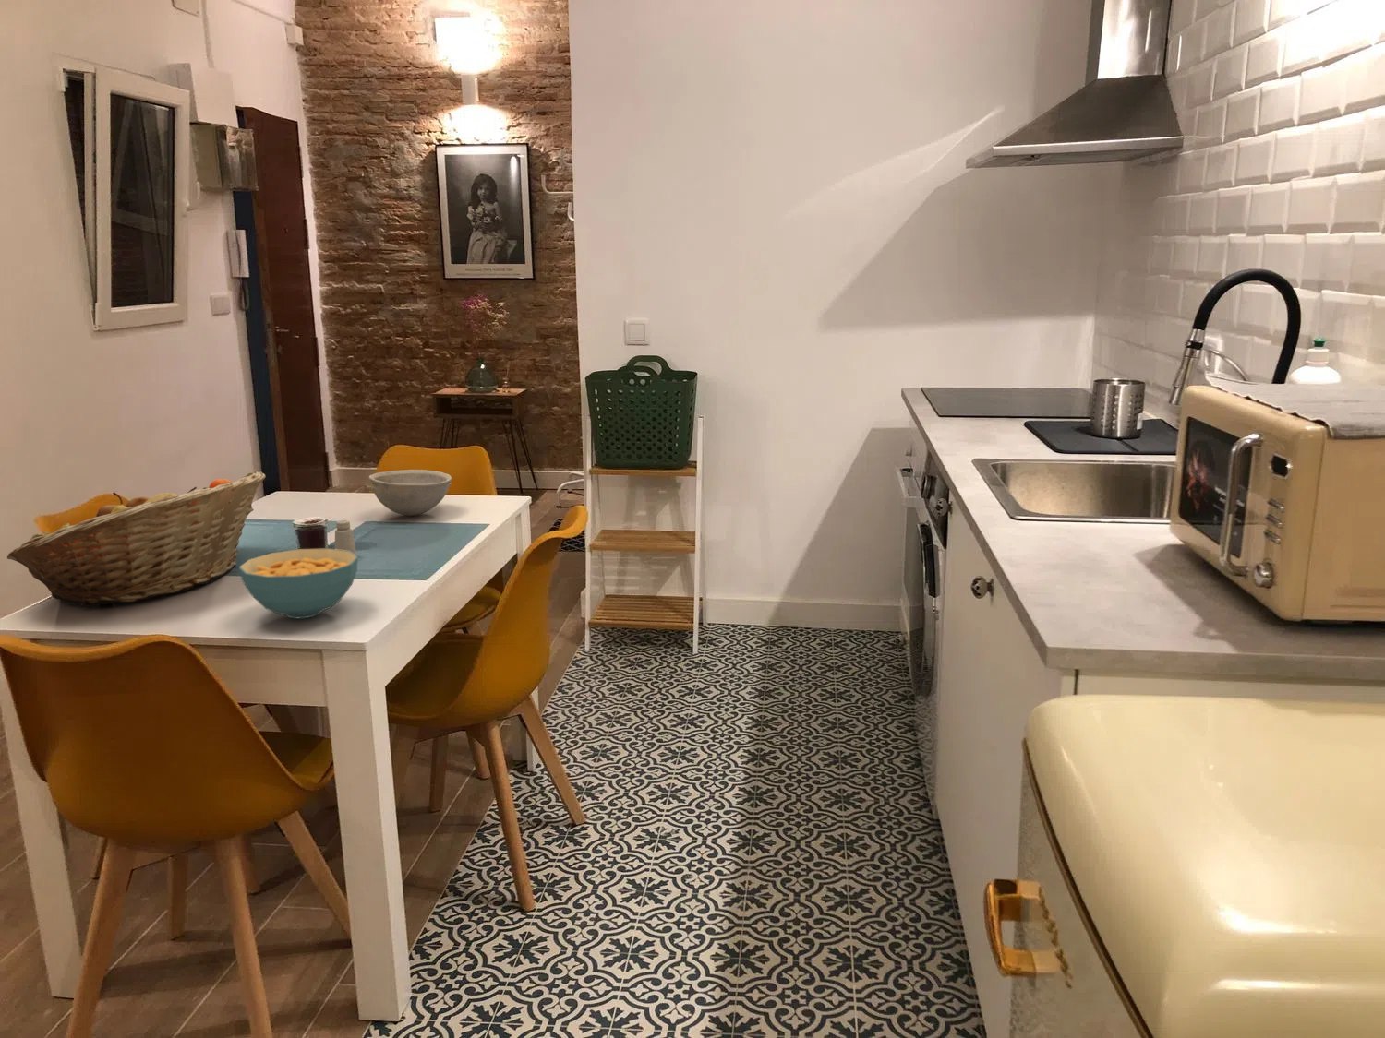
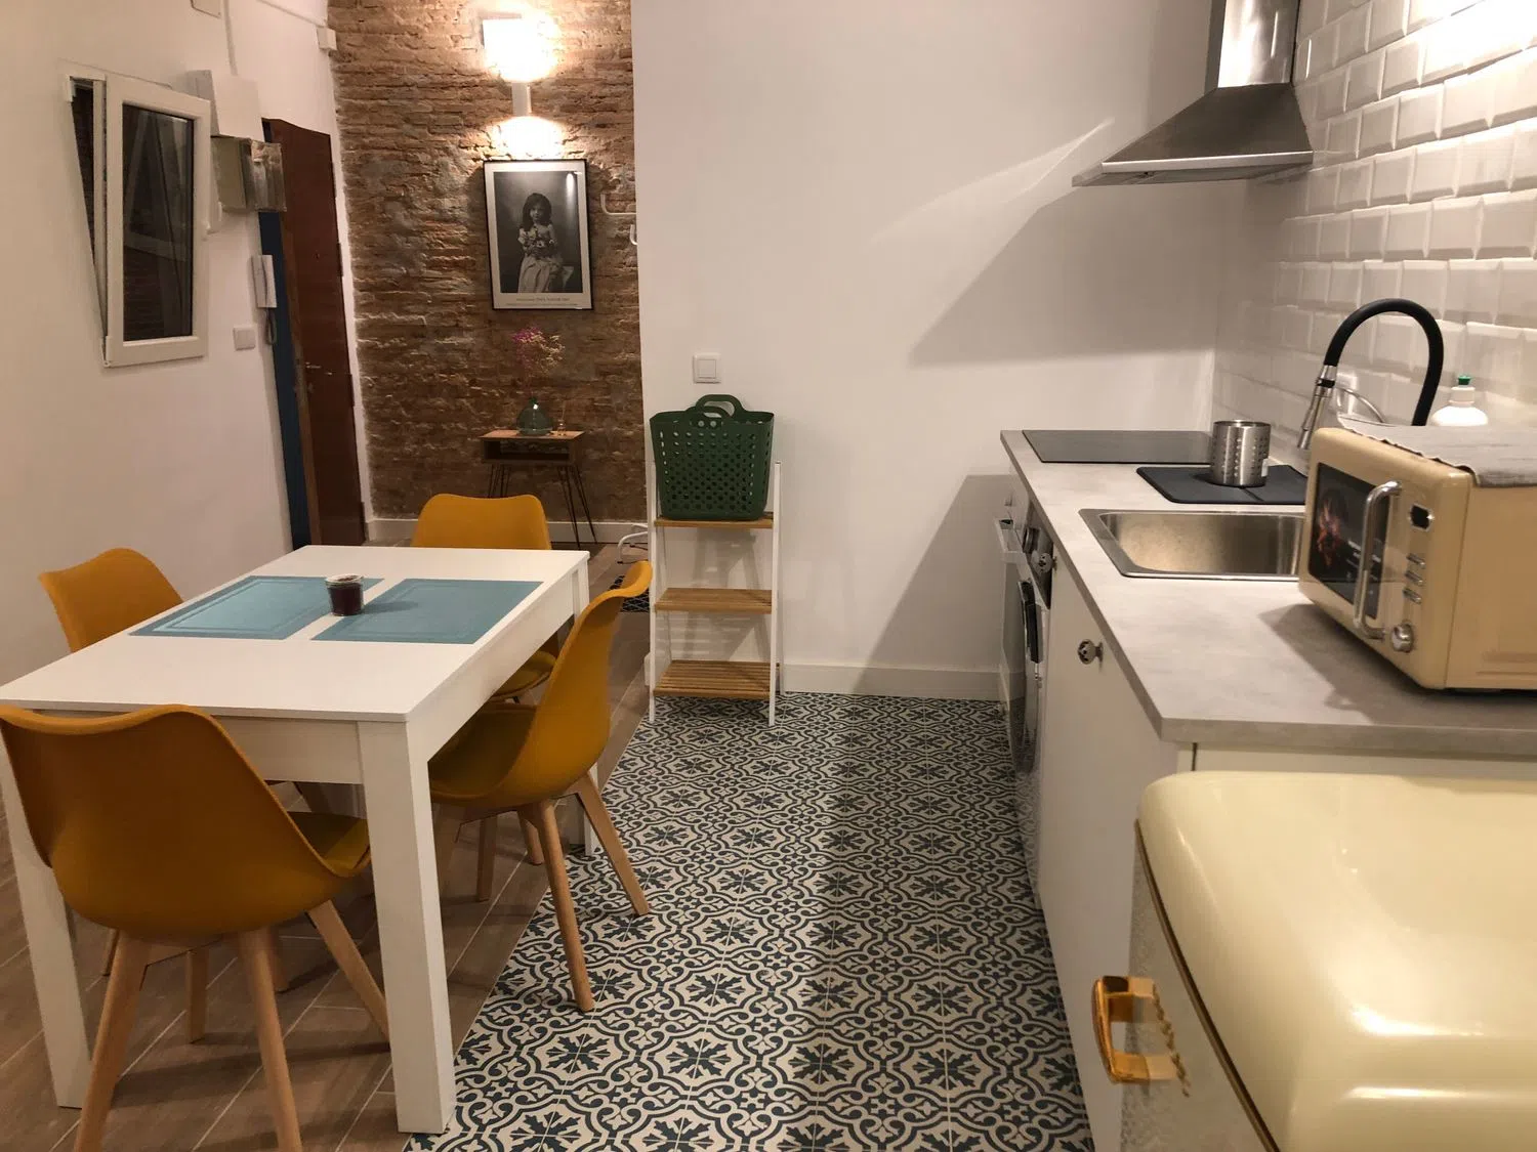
- bowl (411, 494)
- fruit basket (149, 531)
- cereal bowl (301, 588)
- saltshaker (344, 539)
